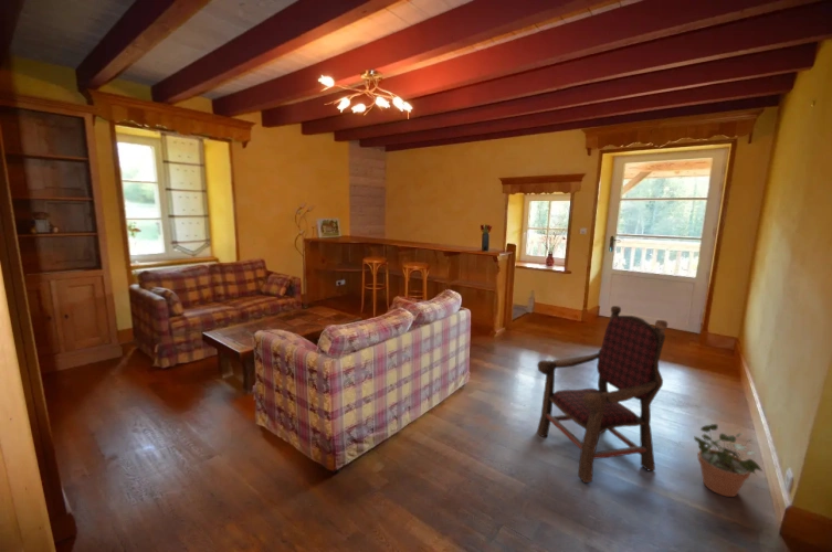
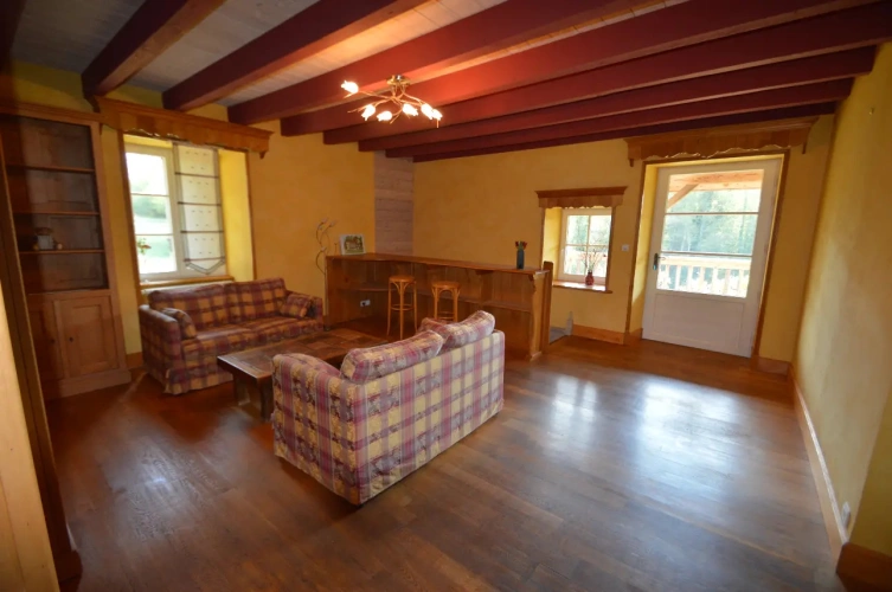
- armchair (598, 384)
- potted plant (726, 464)
